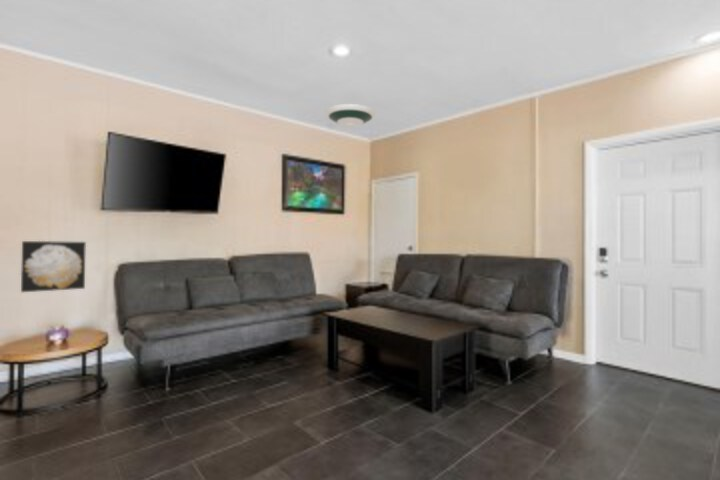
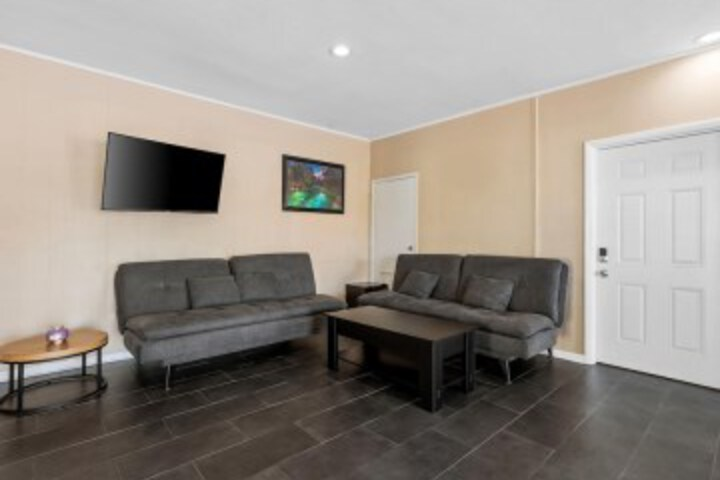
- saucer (350, 120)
- wall art (54, 265)
